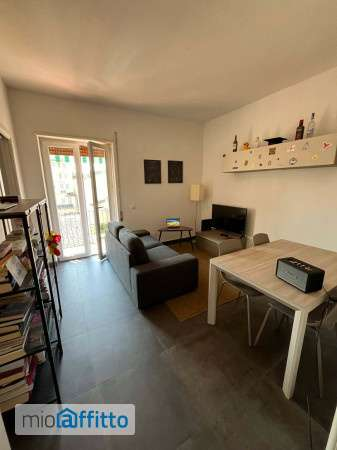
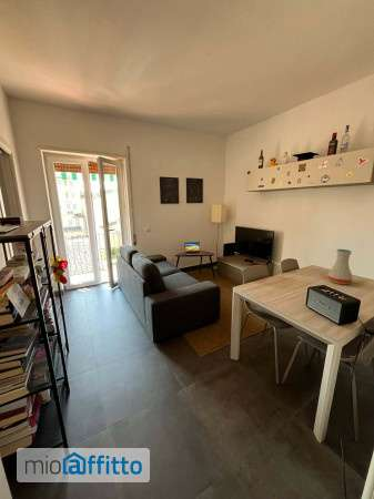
+ vase (341, 266)
